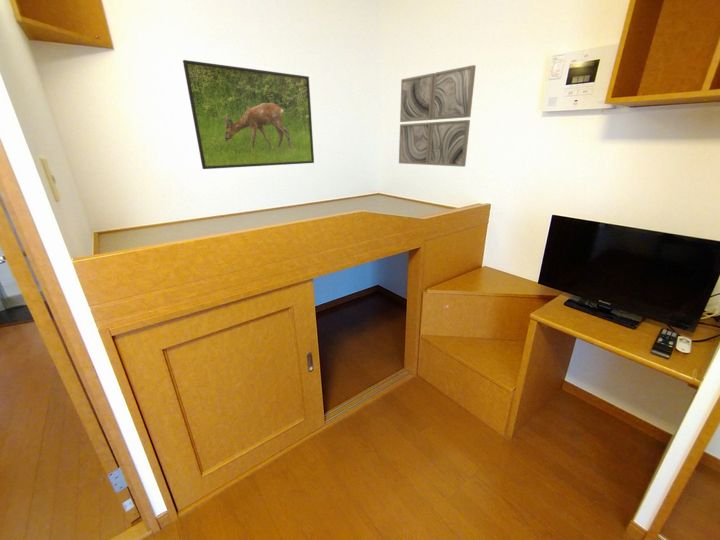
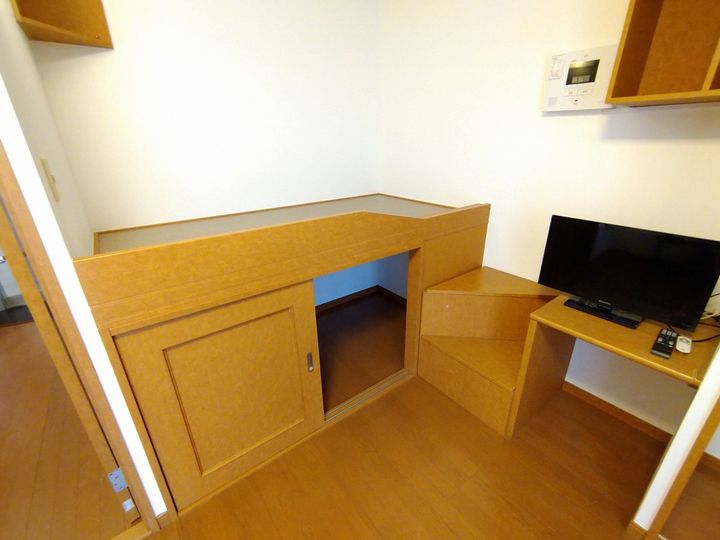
- wall art (432, 122)
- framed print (258, 119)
